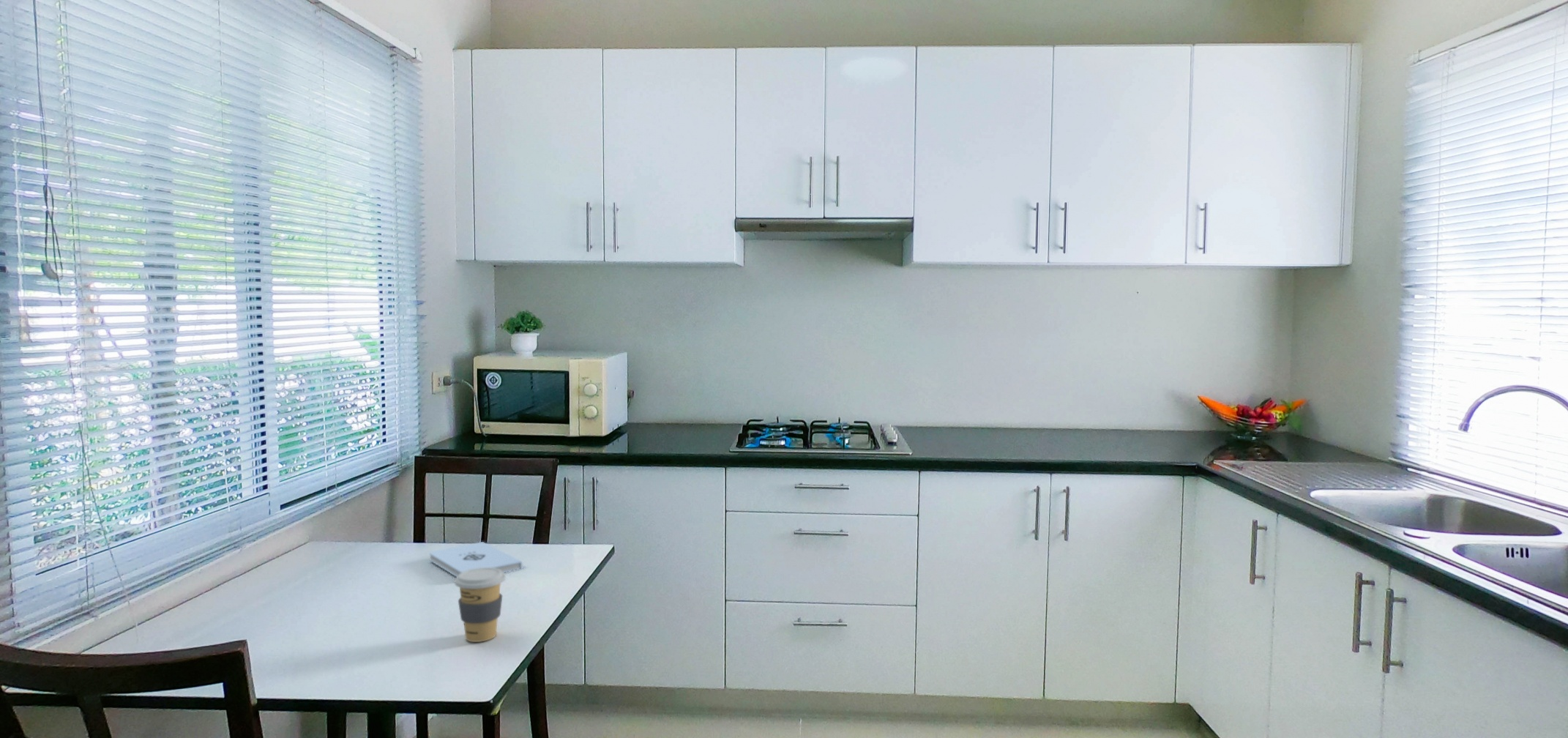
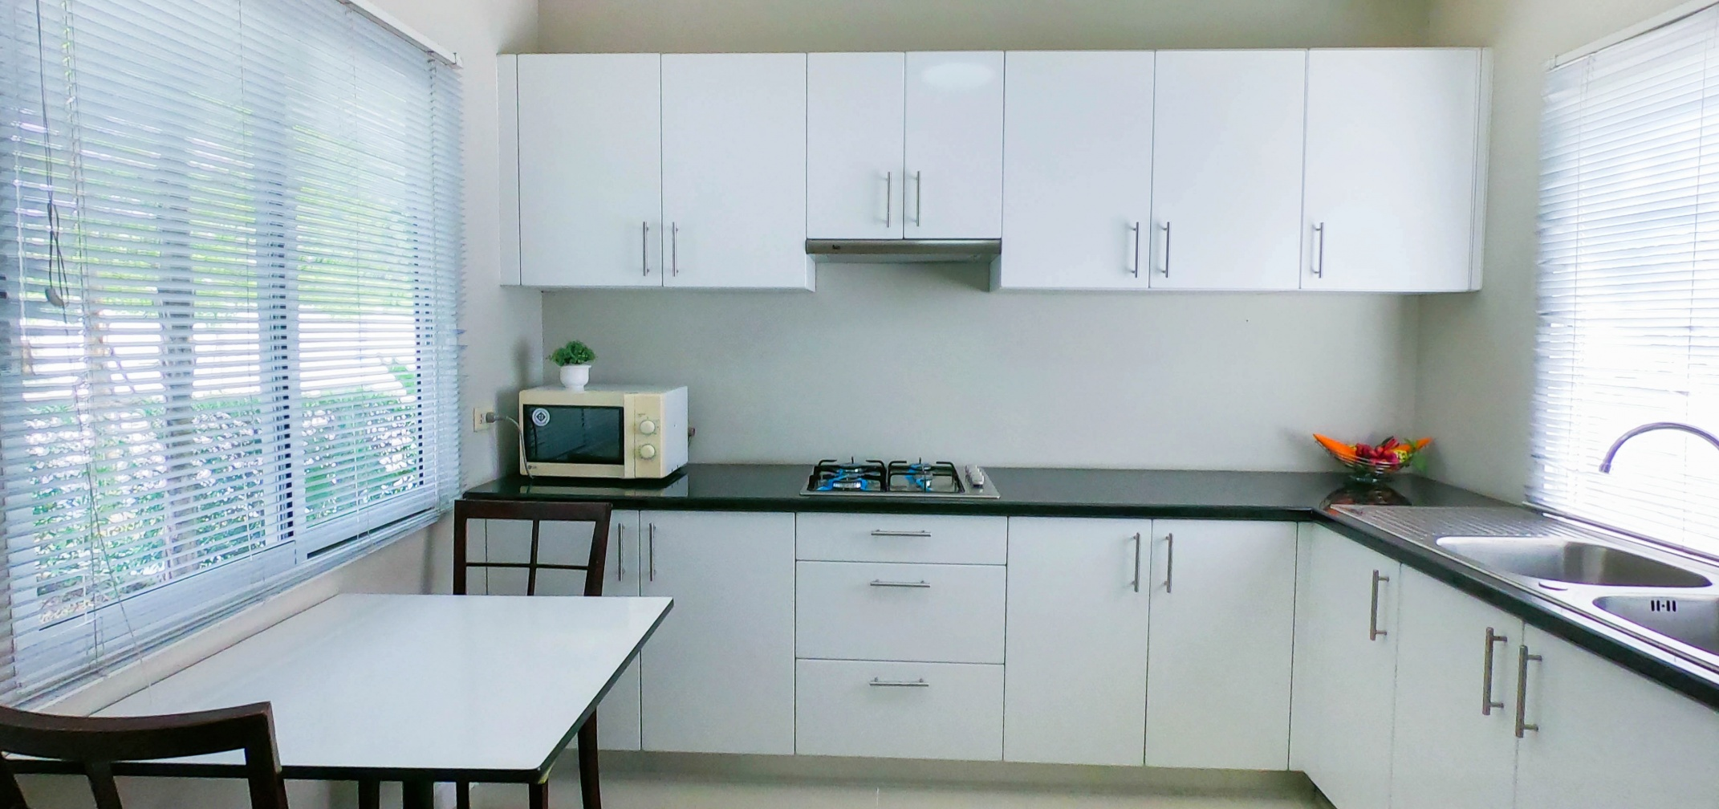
- notepad (474, 560)
- coffee cup (480, 605)
